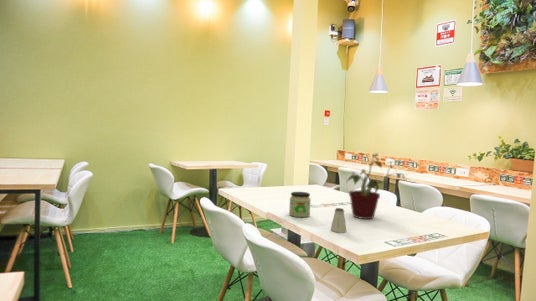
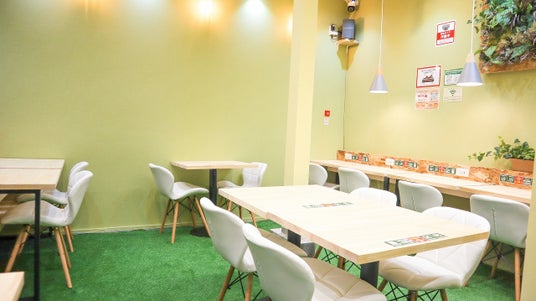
- jar (299, 204)
- potted plant (377, 186)
- saltshaker (339, 219)
